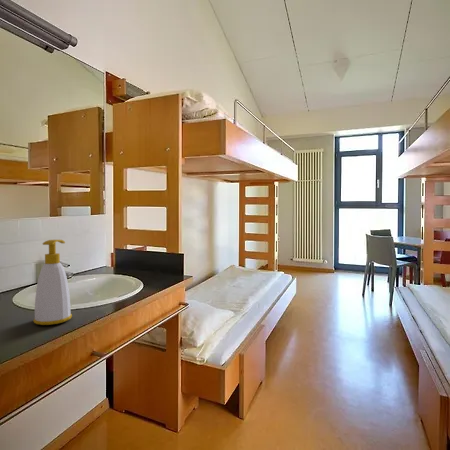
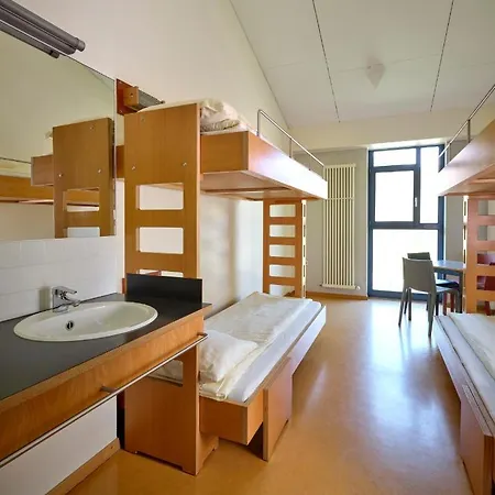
- soap bottle (52, 280)
